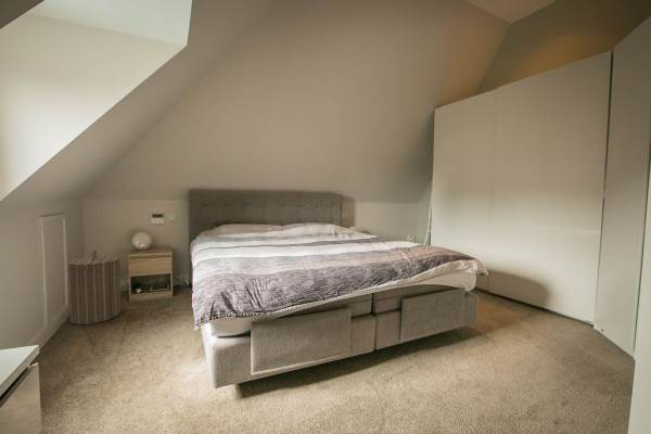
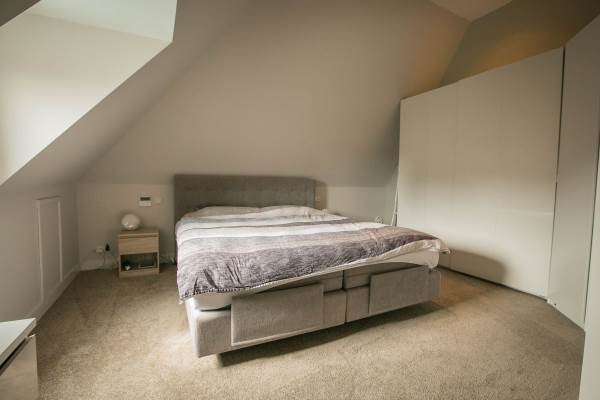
- laundry hamper (95, 283)
